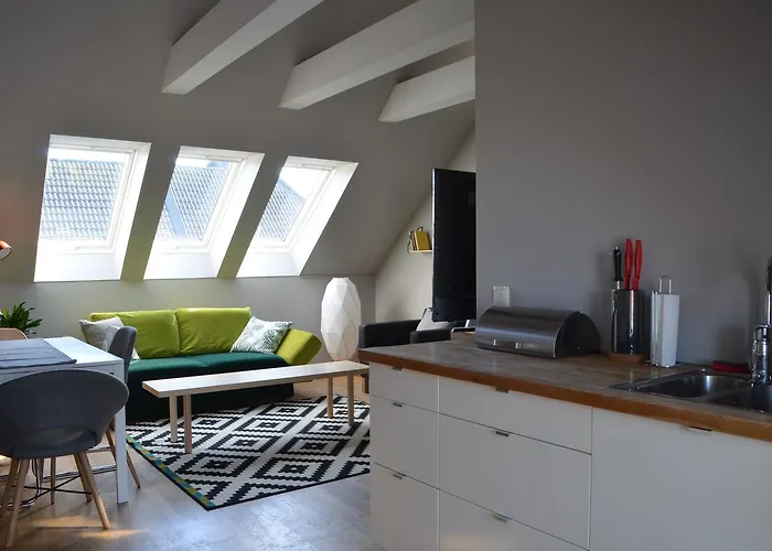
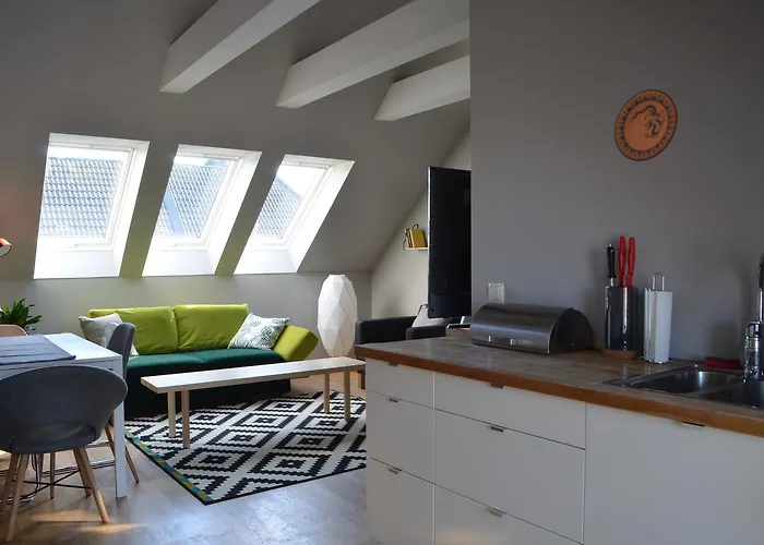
+ decorative plate (645, 125)
